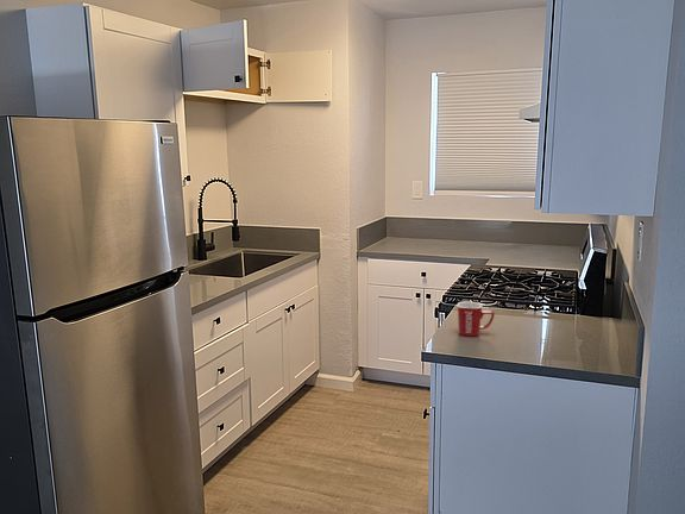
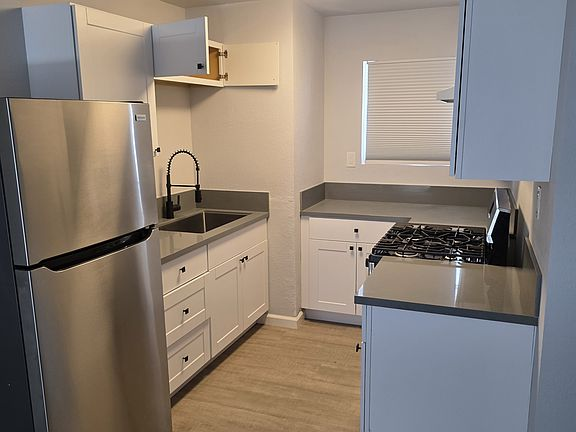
- mug (475, 319)
